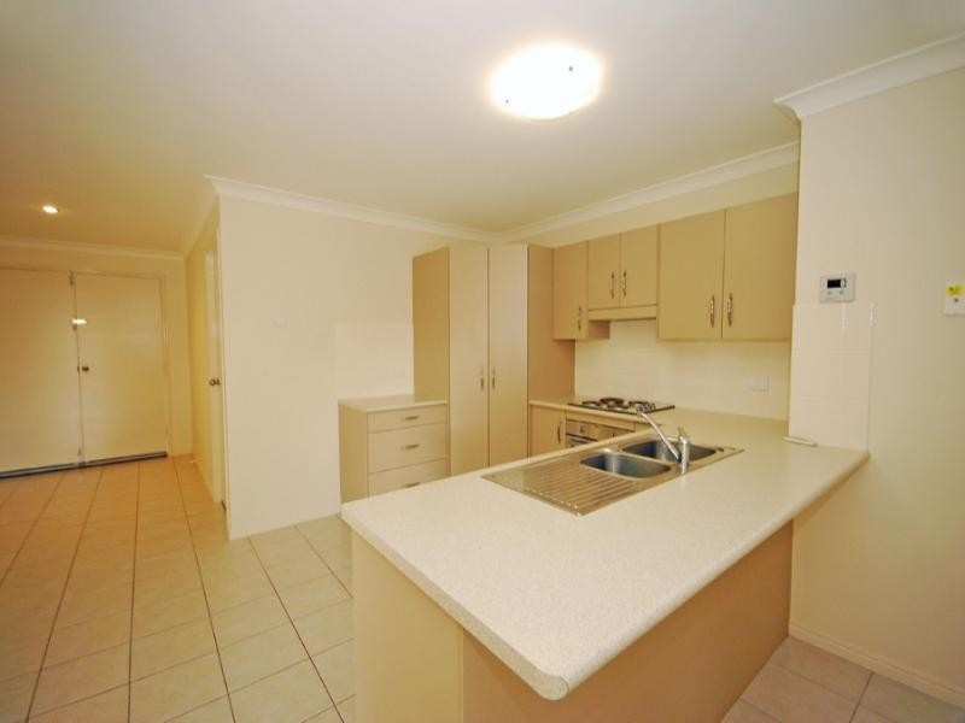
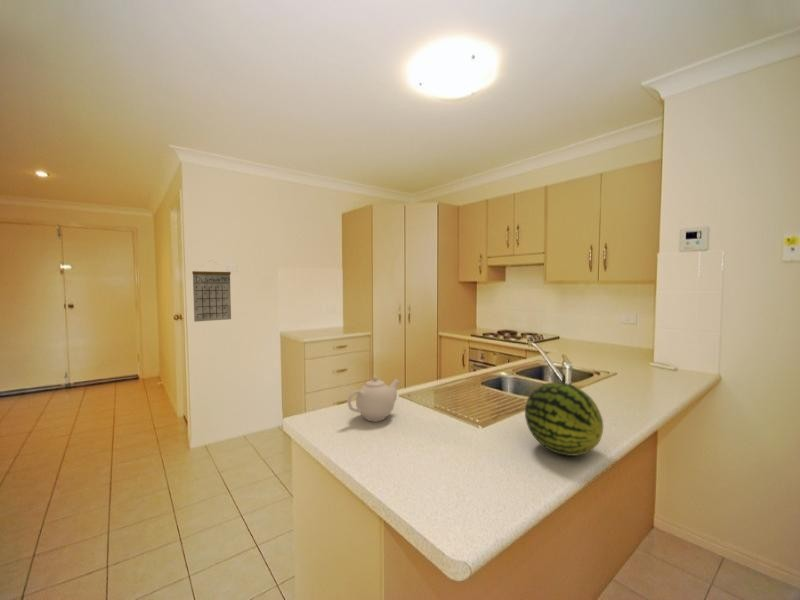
+ teapot (375, 396)
+ calendar (212, 290)
+ fruit (562, 417)
